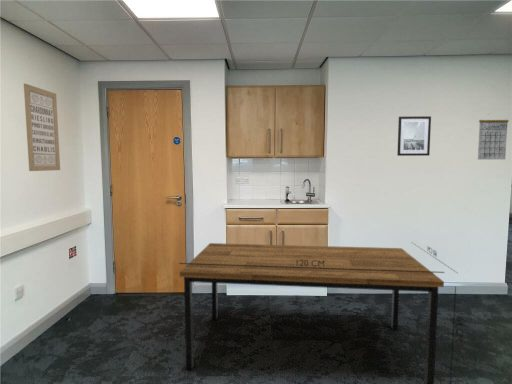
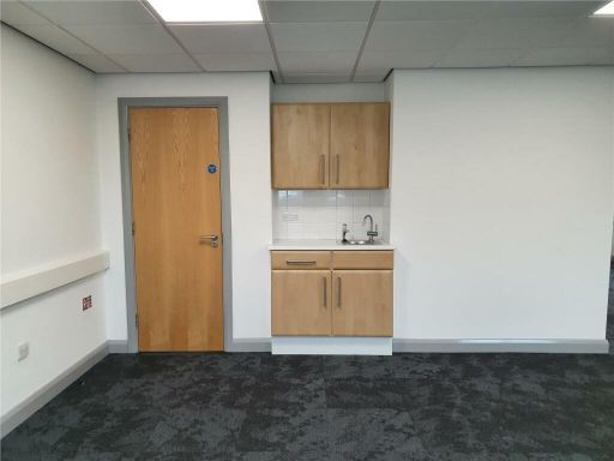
- calendar (492, 135)
- wall art (414, 136)
- dining table (312, 286)
- wall art (43, 130)
